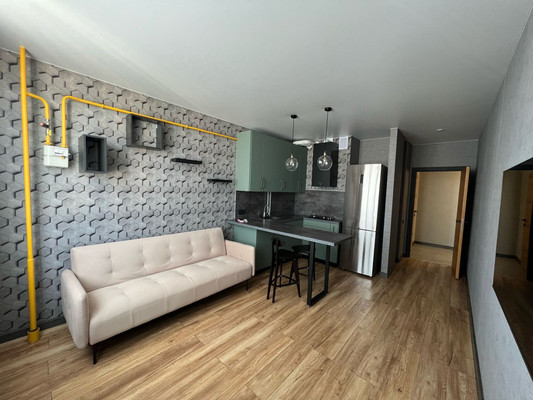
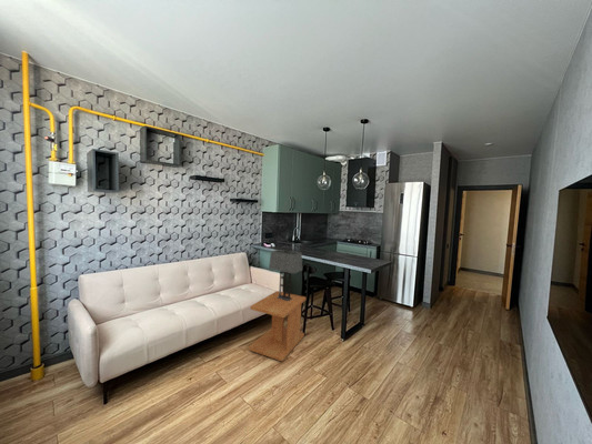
+ side table (279, 322)
+ table lamp (284, 273)
